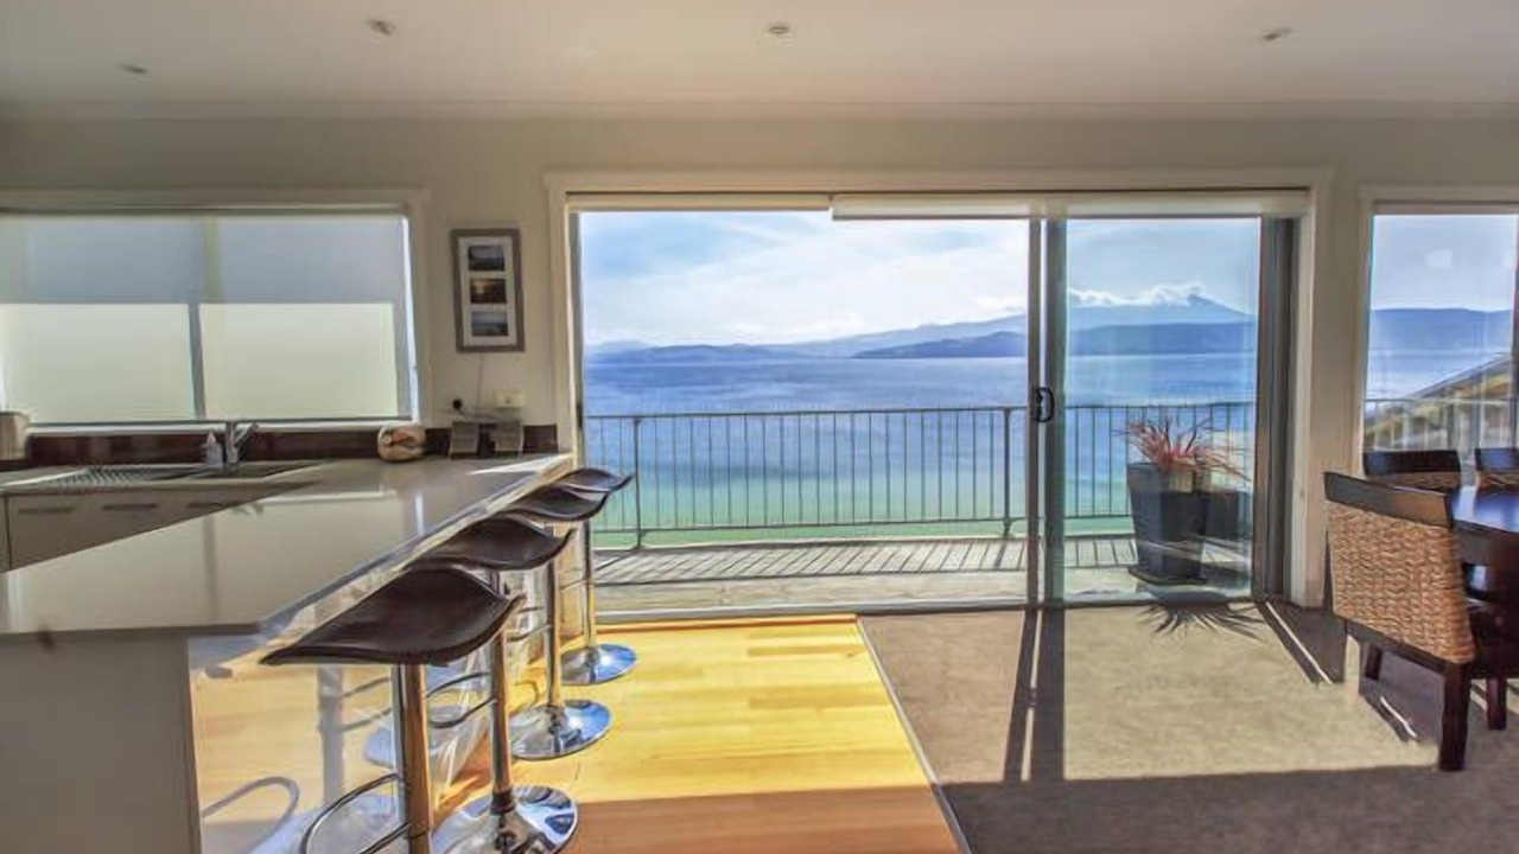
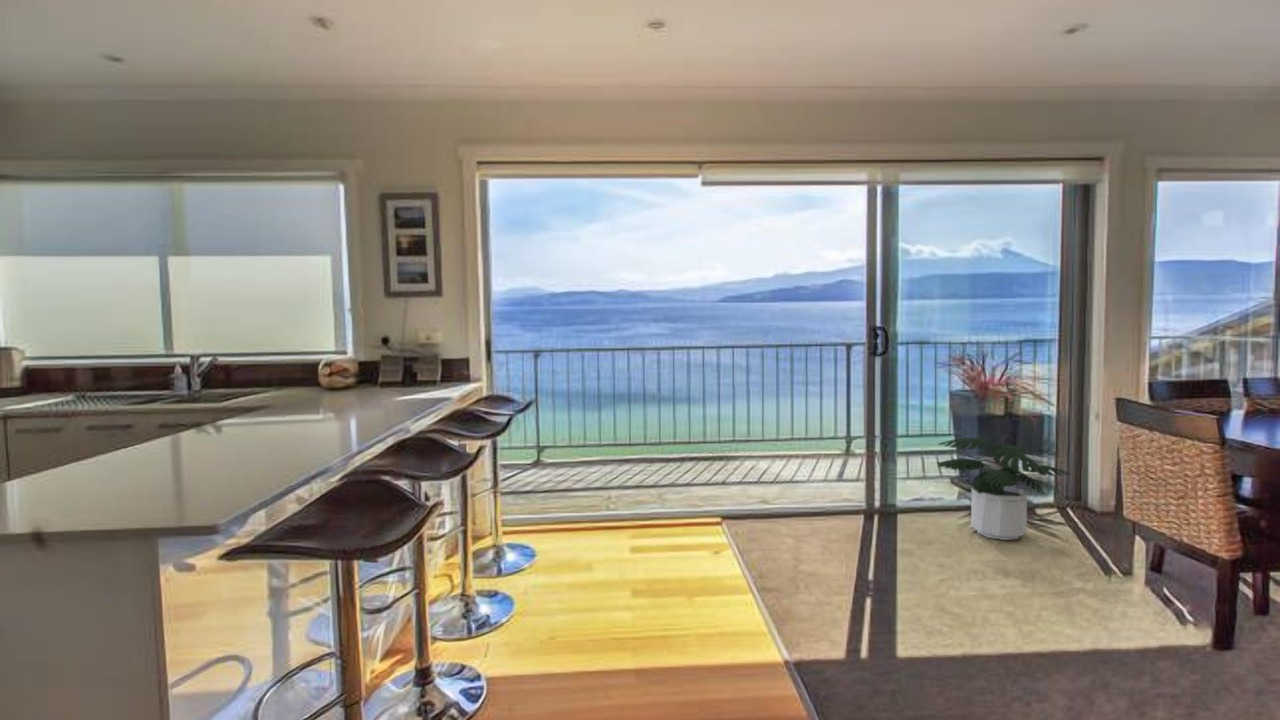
+ potted plant (1003, 488)
